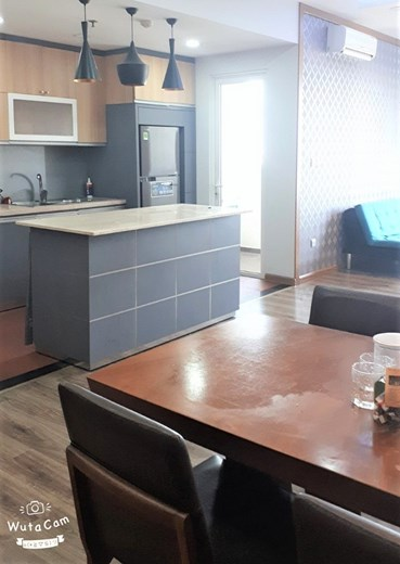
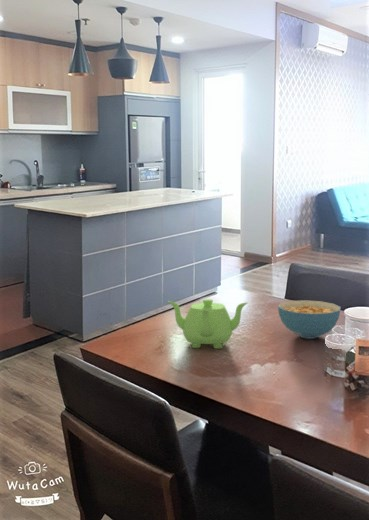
+ cereal bowl (308, 321)
+ teapot (207, 322)
